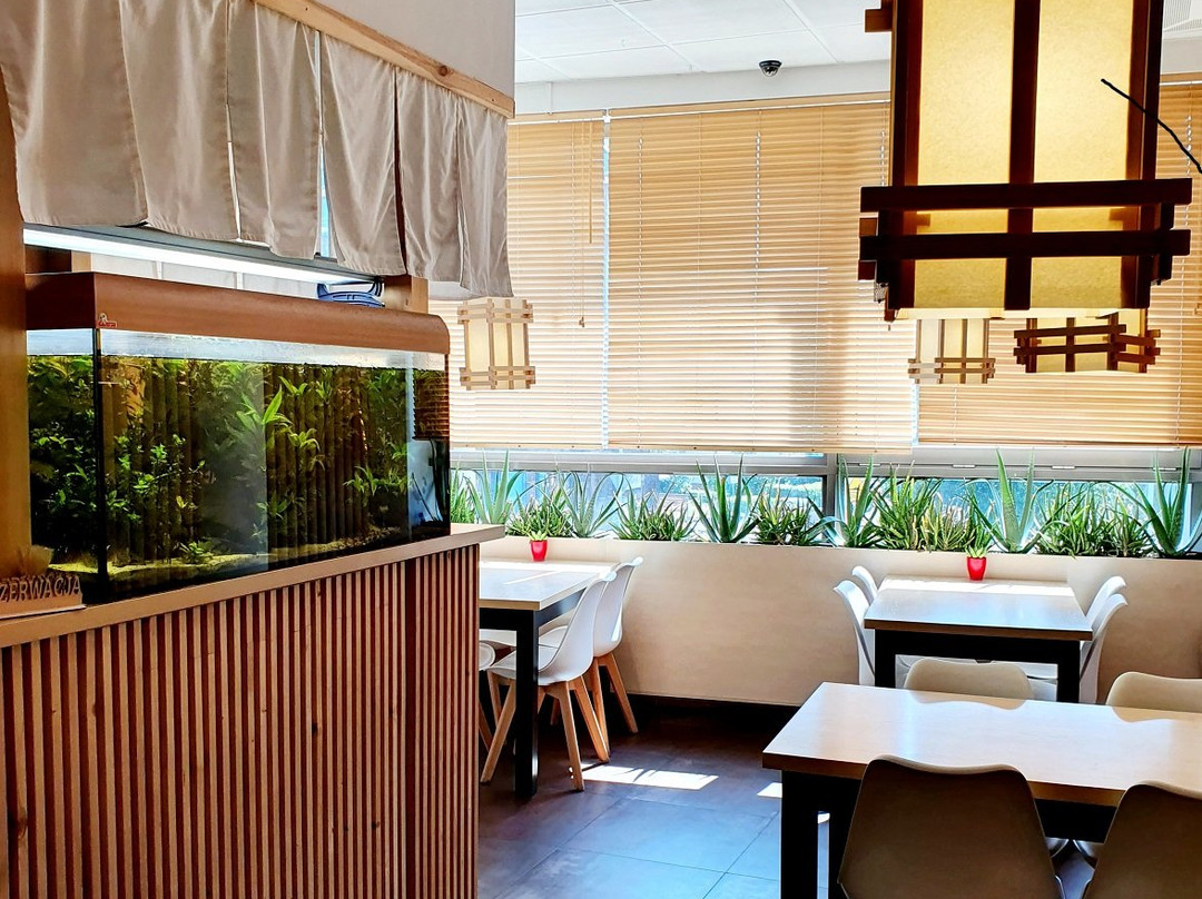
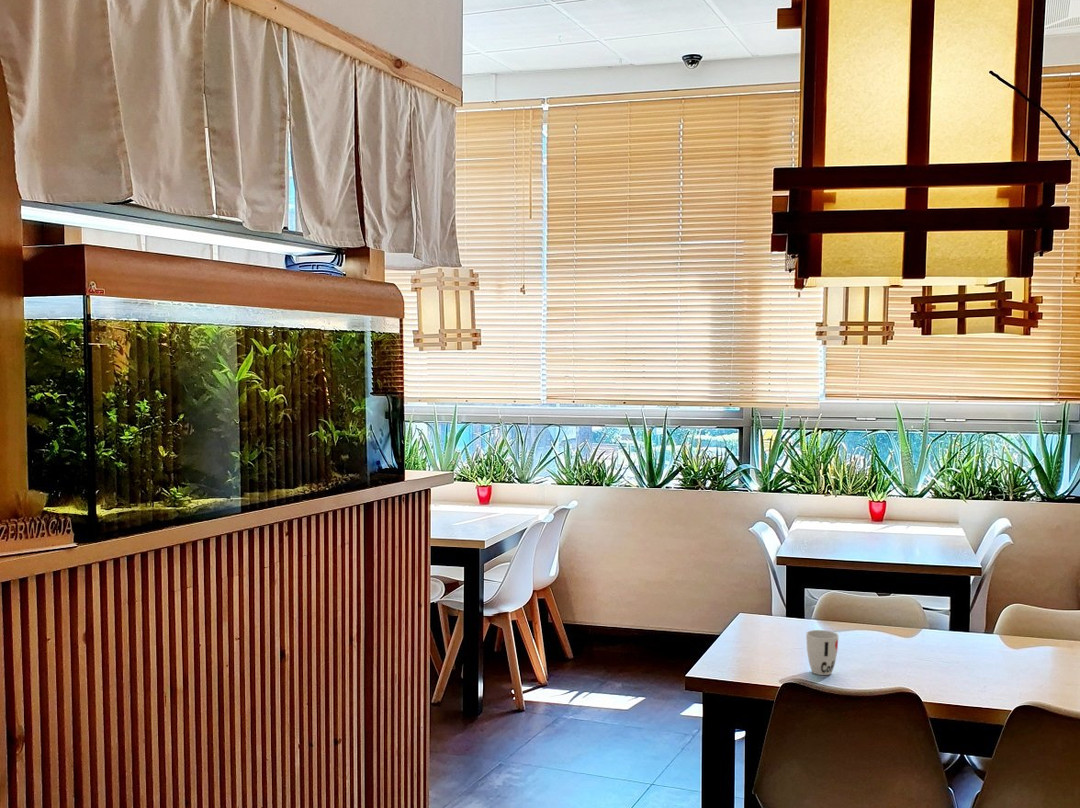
+ cup (821, 653)
